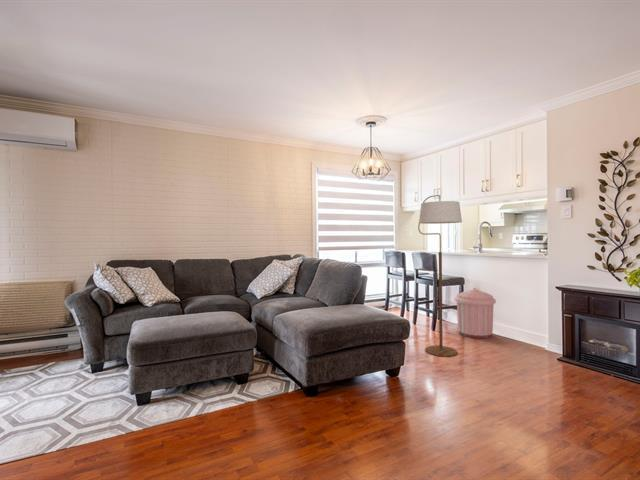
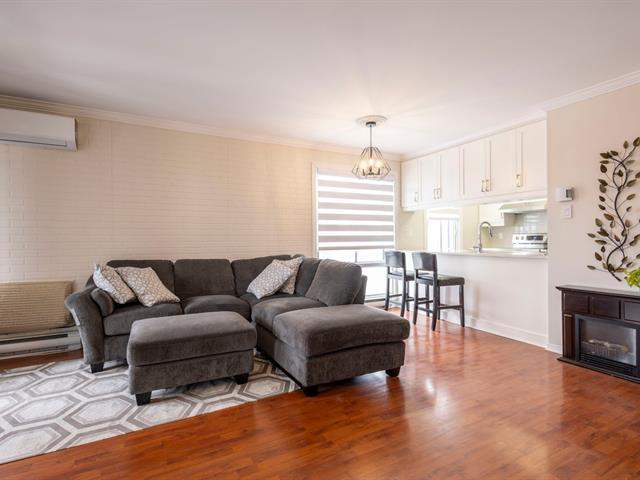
- trash can (474, 311)
- floor lamp (439, 272)
